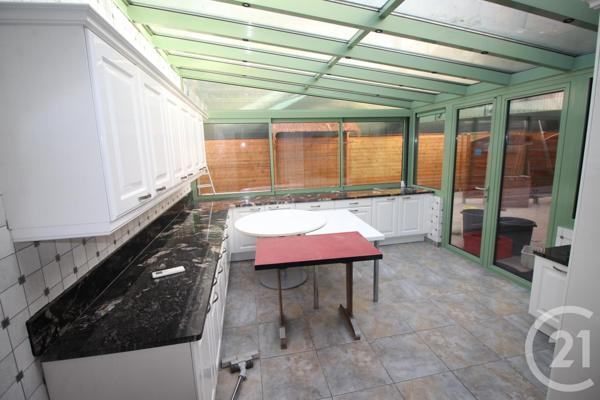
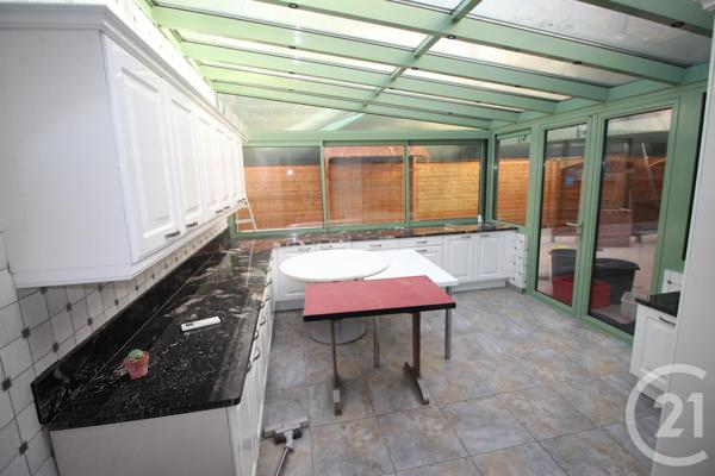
+ potted succulent (137, 362)
